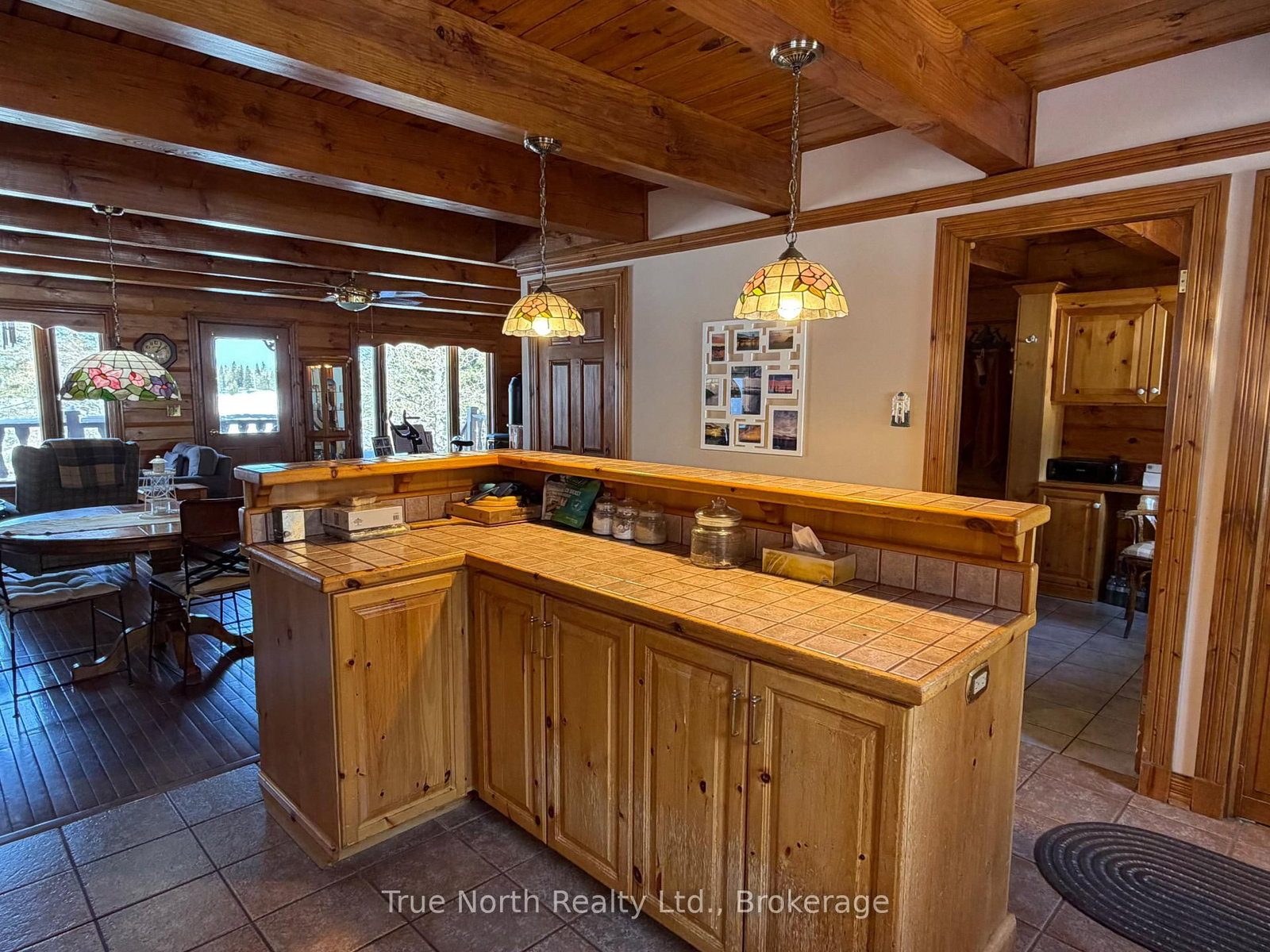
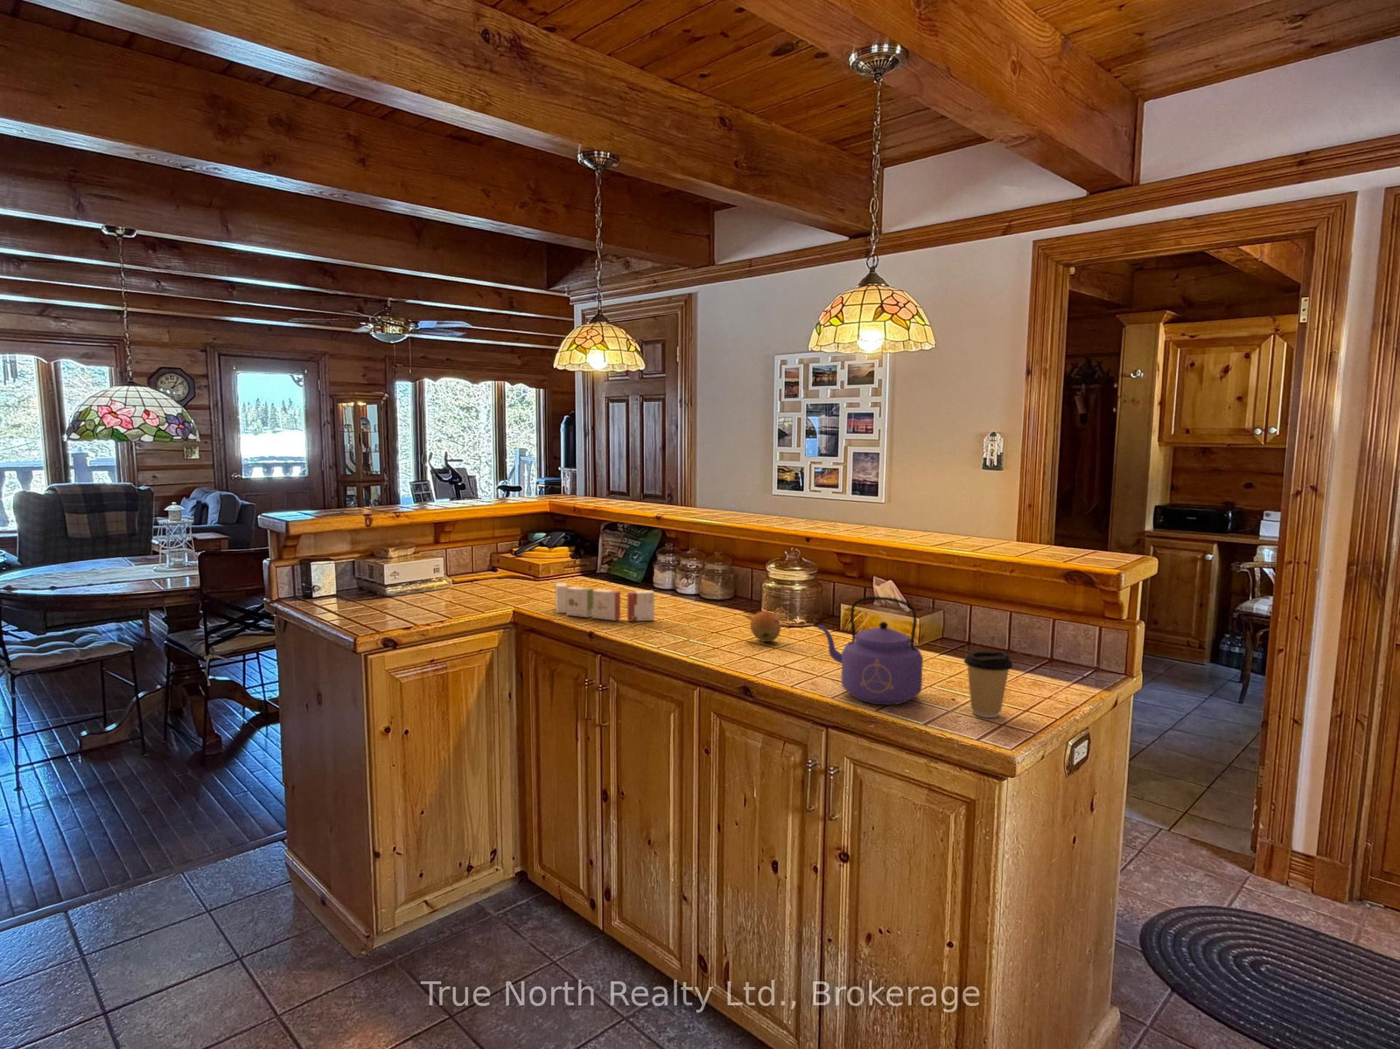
+ coffee cup (987, 683)
+ kettle (869, 645)
+ fruit (765, 626)
+ tea box (600, 602)
